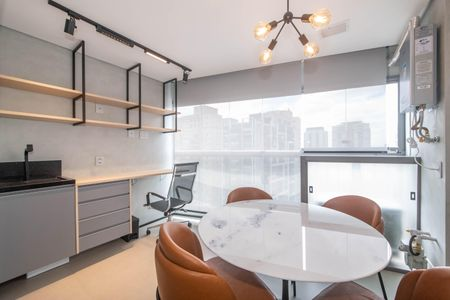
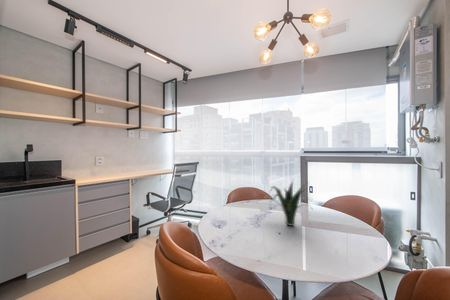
+ plant (288, 204)
